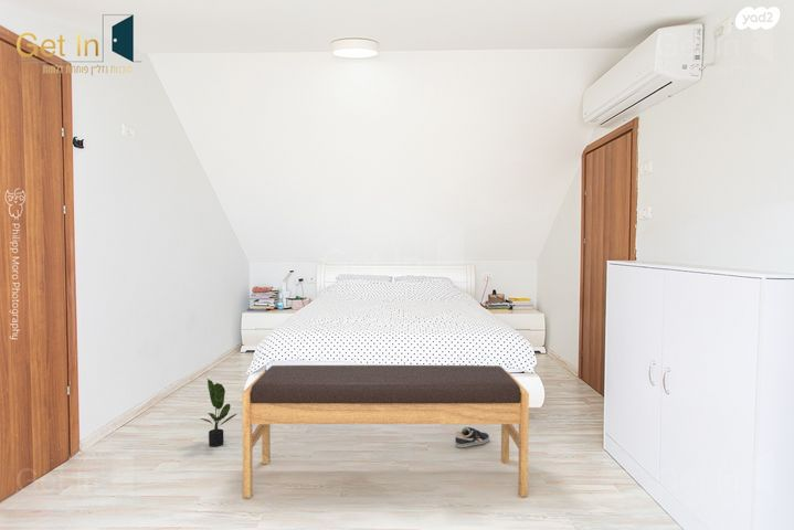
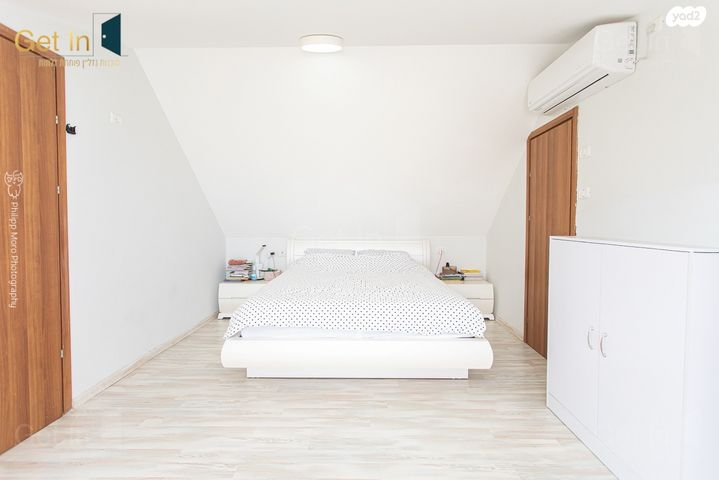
- sneaker (473, 435)
- bench (385, 423)
- potted plant (218, 413)
